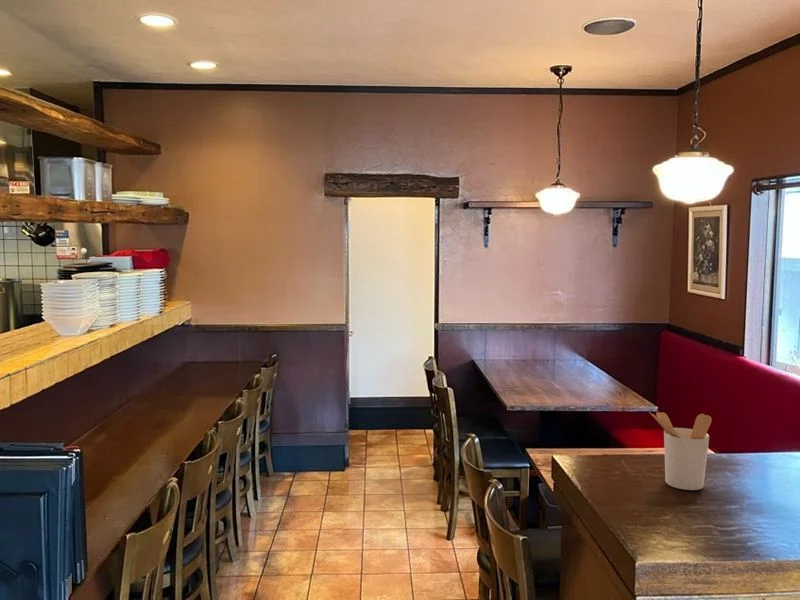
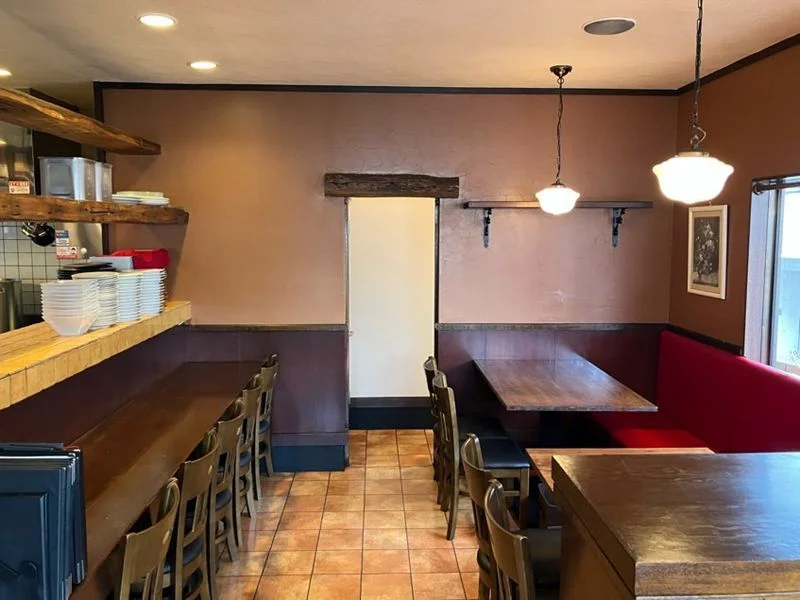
- utensil holder (677, 447)
